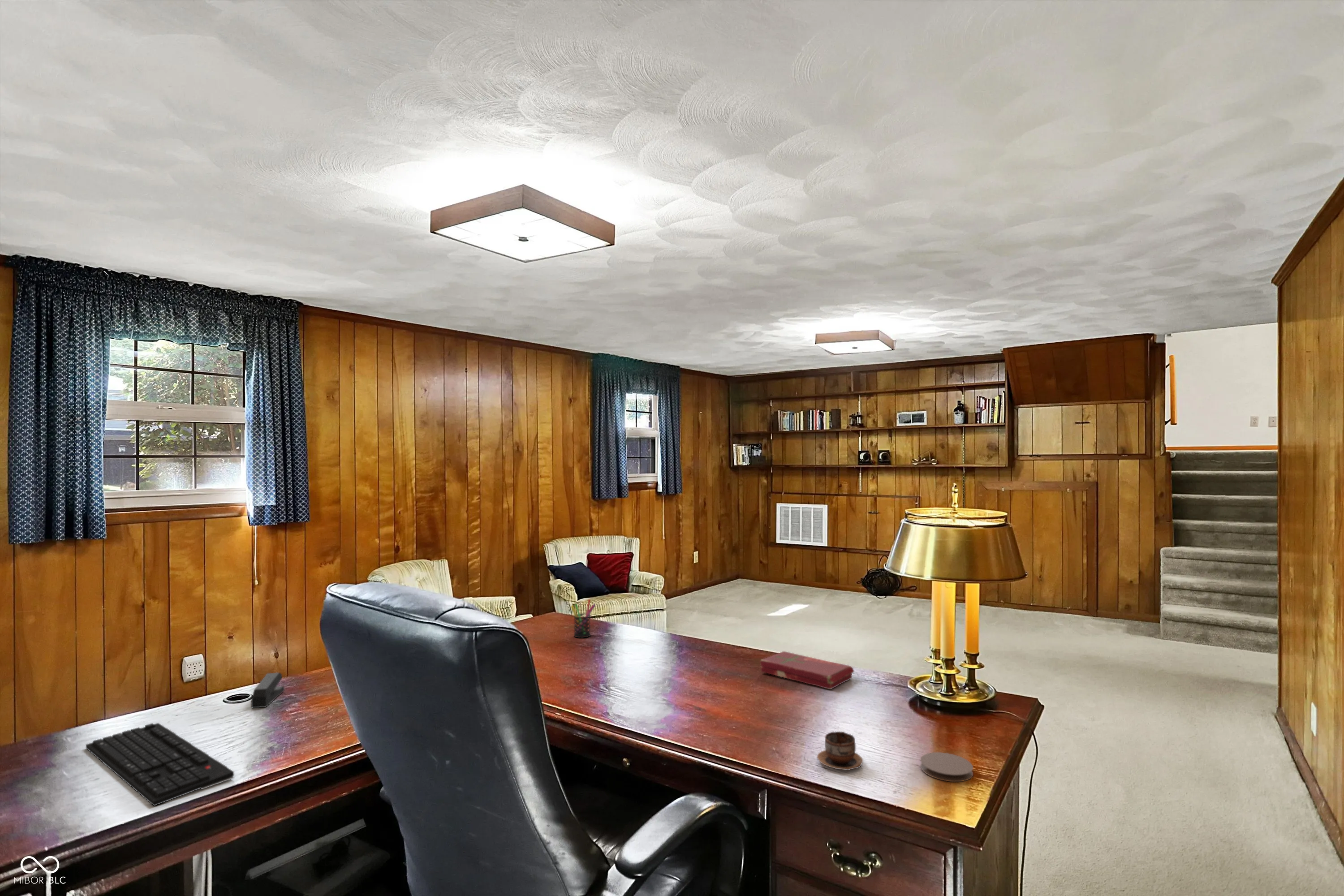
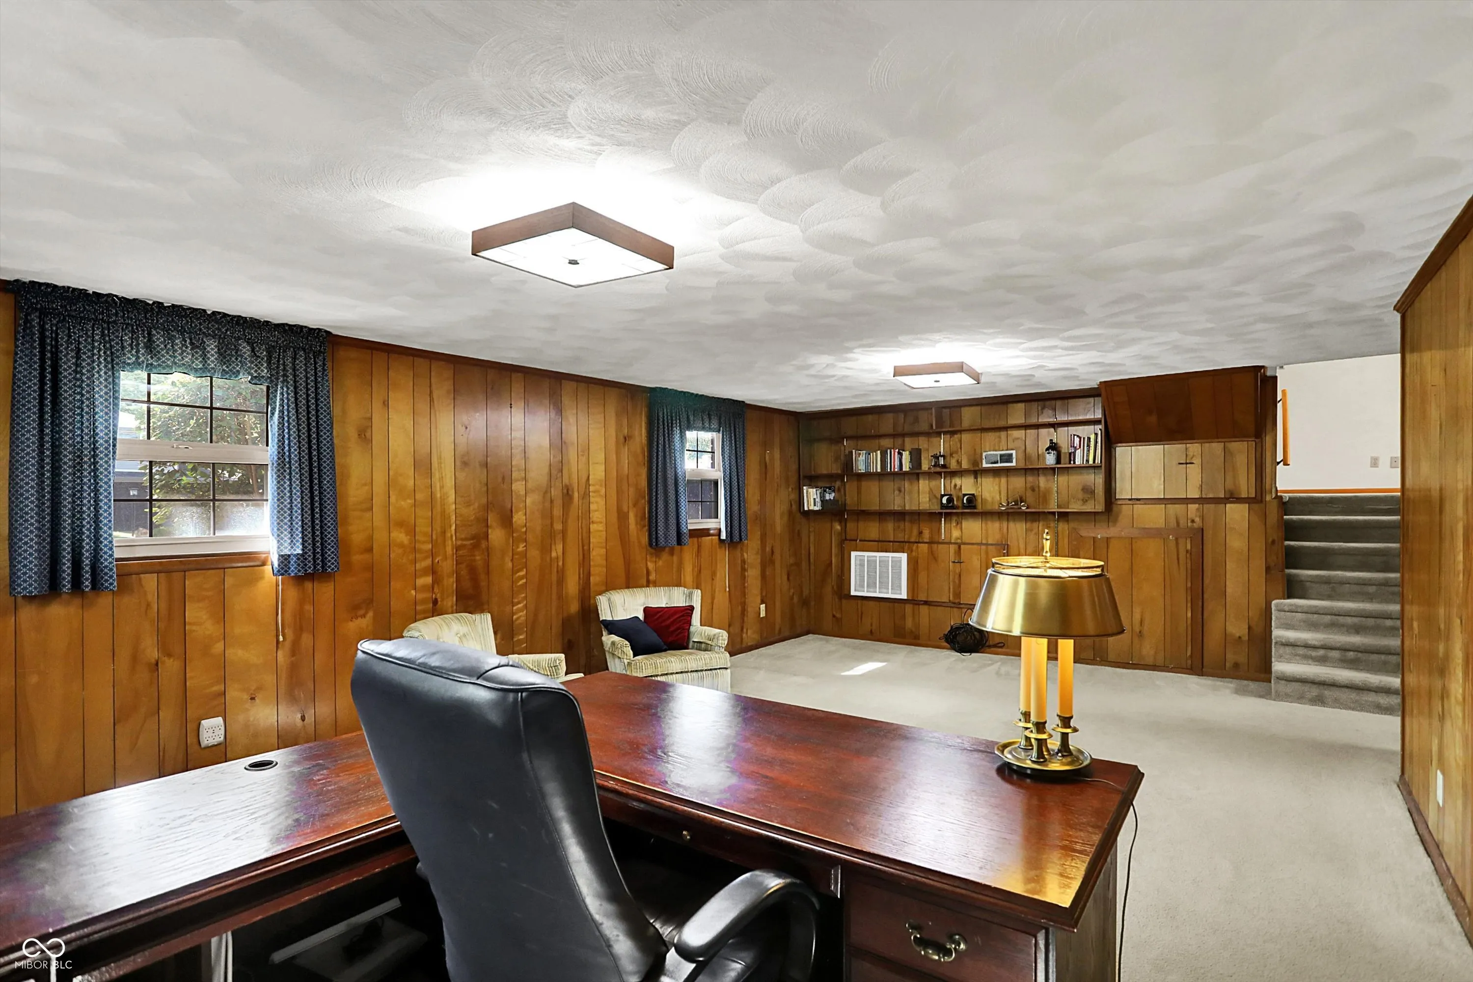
- pen holder (582, 617)
- cup (840, 749)
- coaster (946, 767)
- stapler (268, 688)
- book (806, 669)
- keyboard (158, 757)
